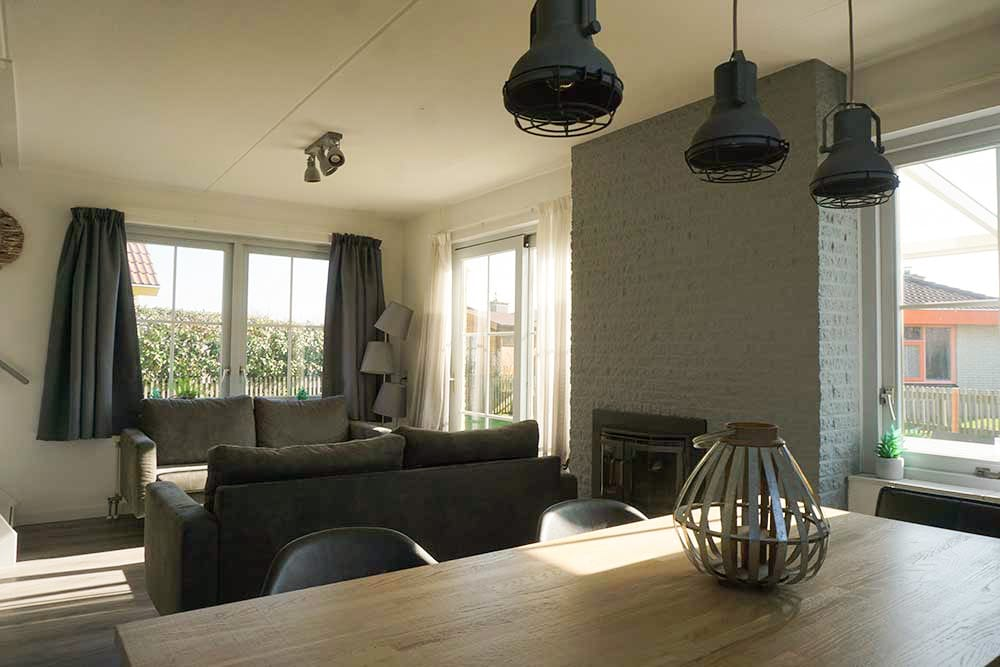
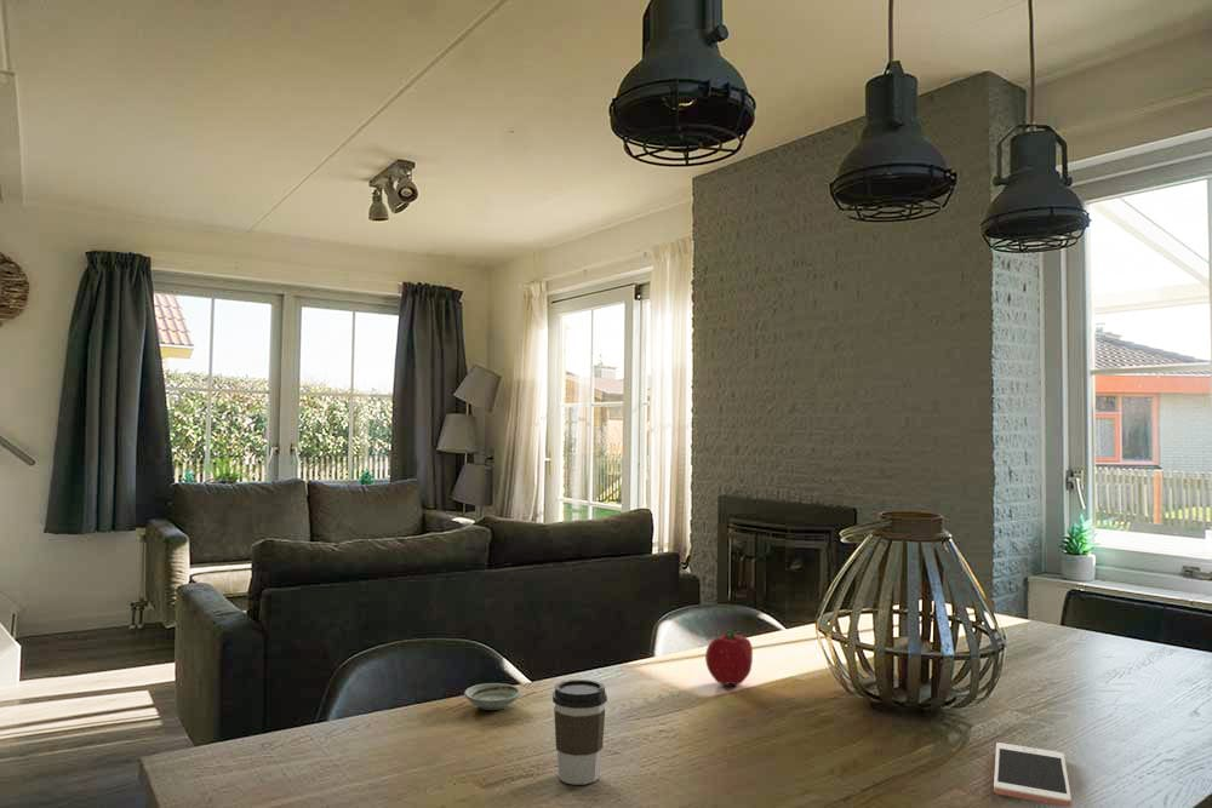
+ coffee cup (578, 730)
+ fruit (728, 657)
+ cell phone (1030, 772)
+ saucer (492, 698)
